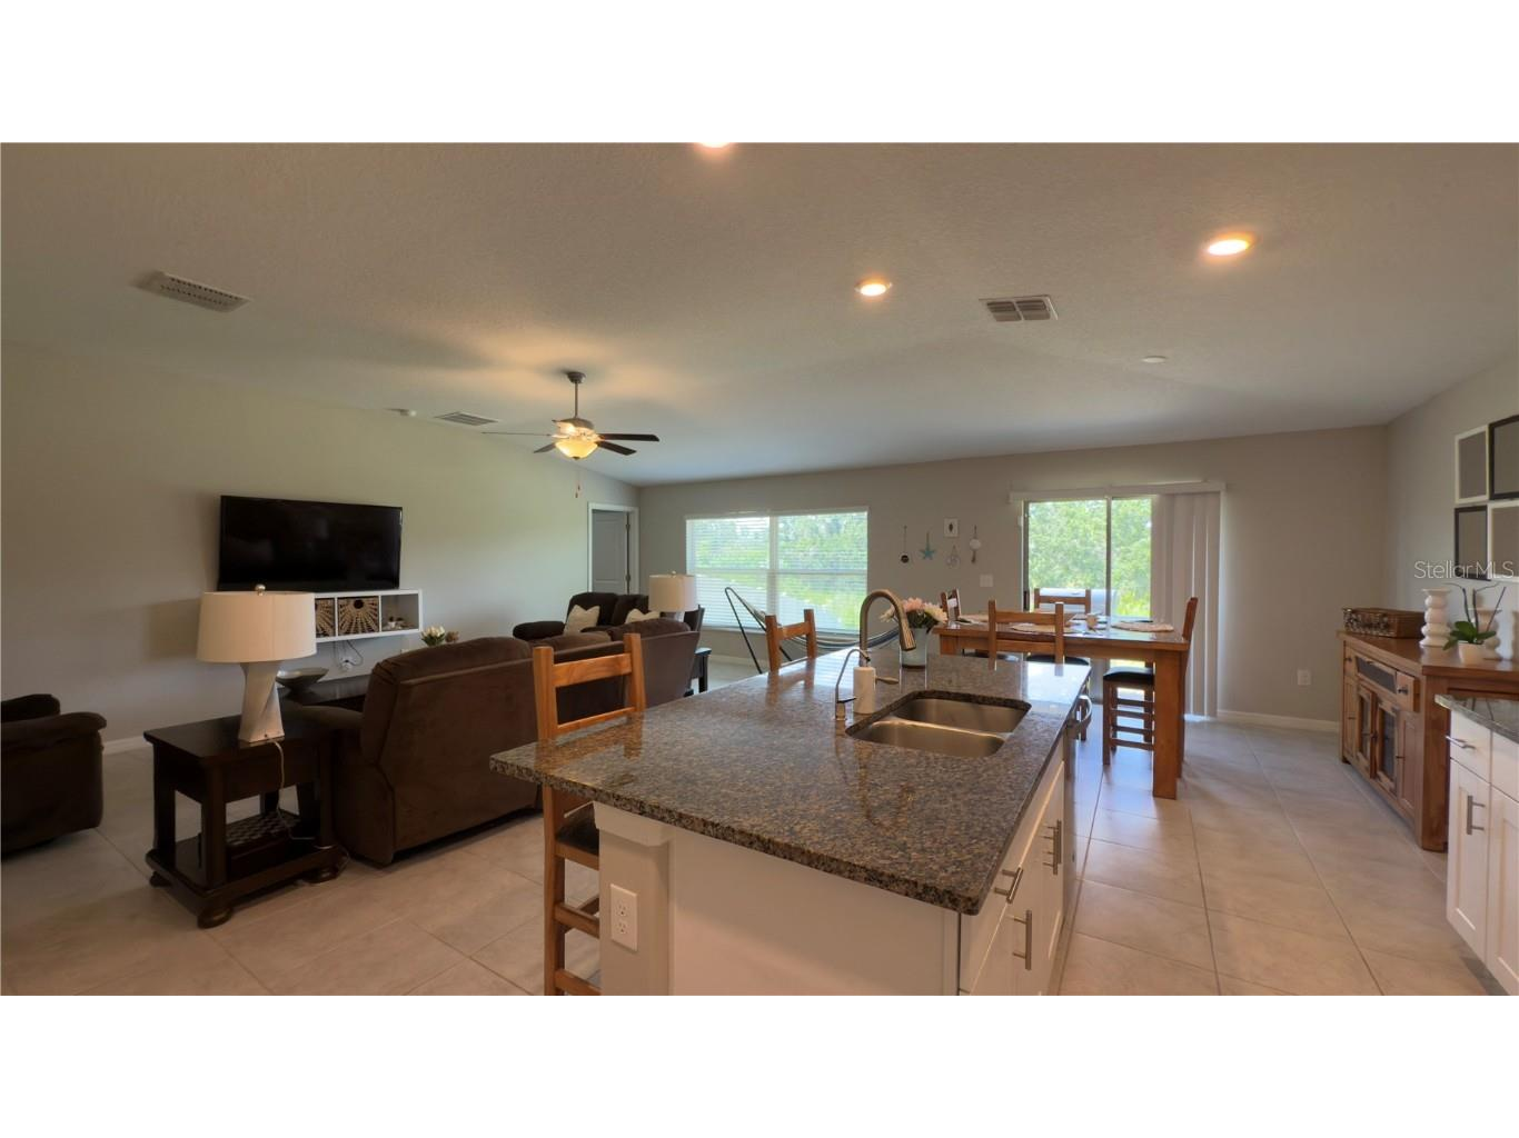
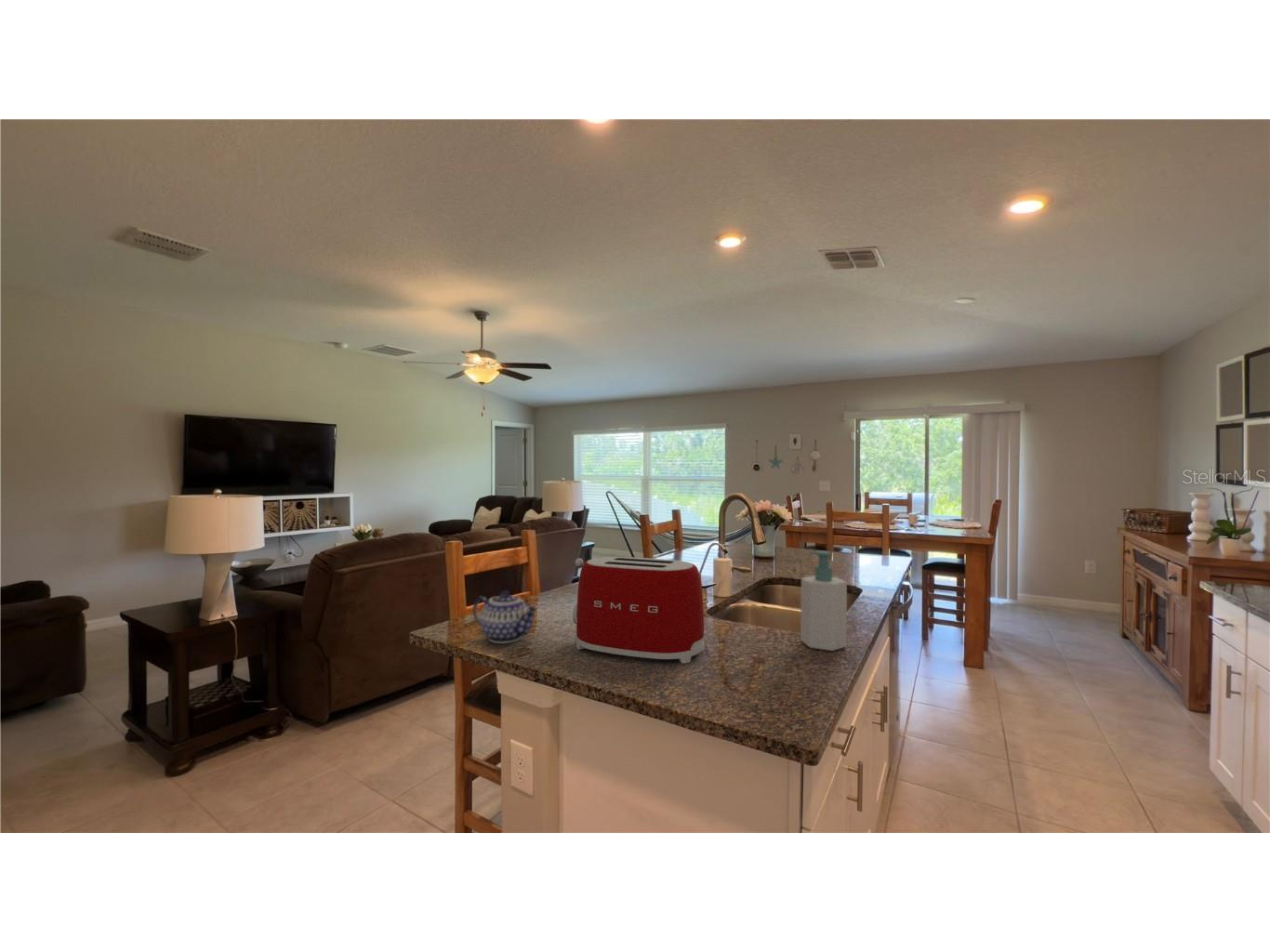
+ soap bottle (823, 598)
+ toaster (636, 604)
+ teapot (505, 615)
